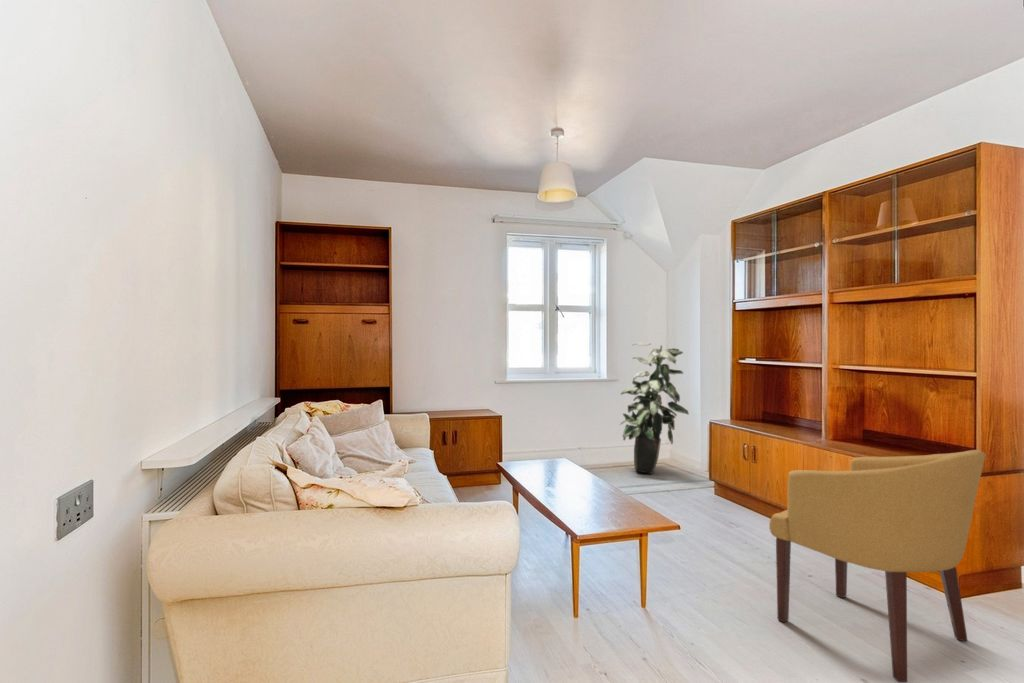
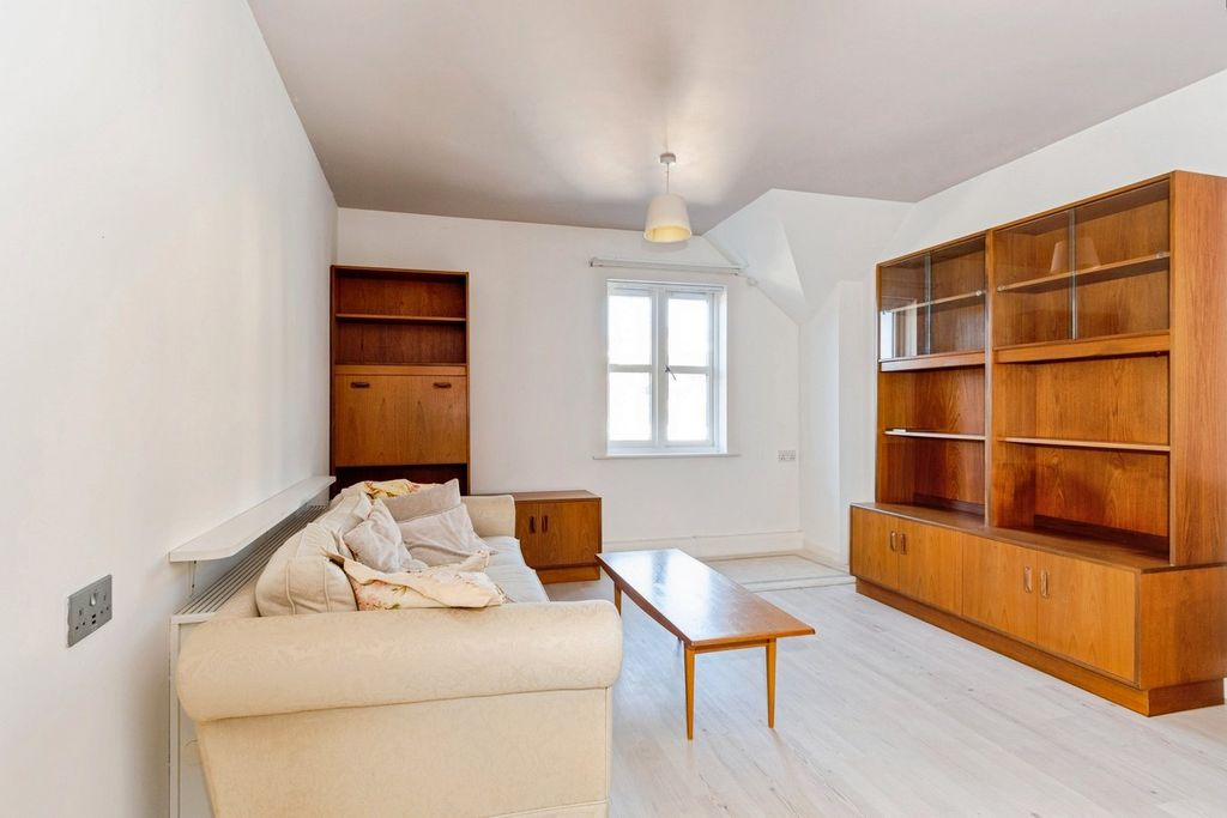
- chair (880, 538)
- indoor plant (649, 406)
